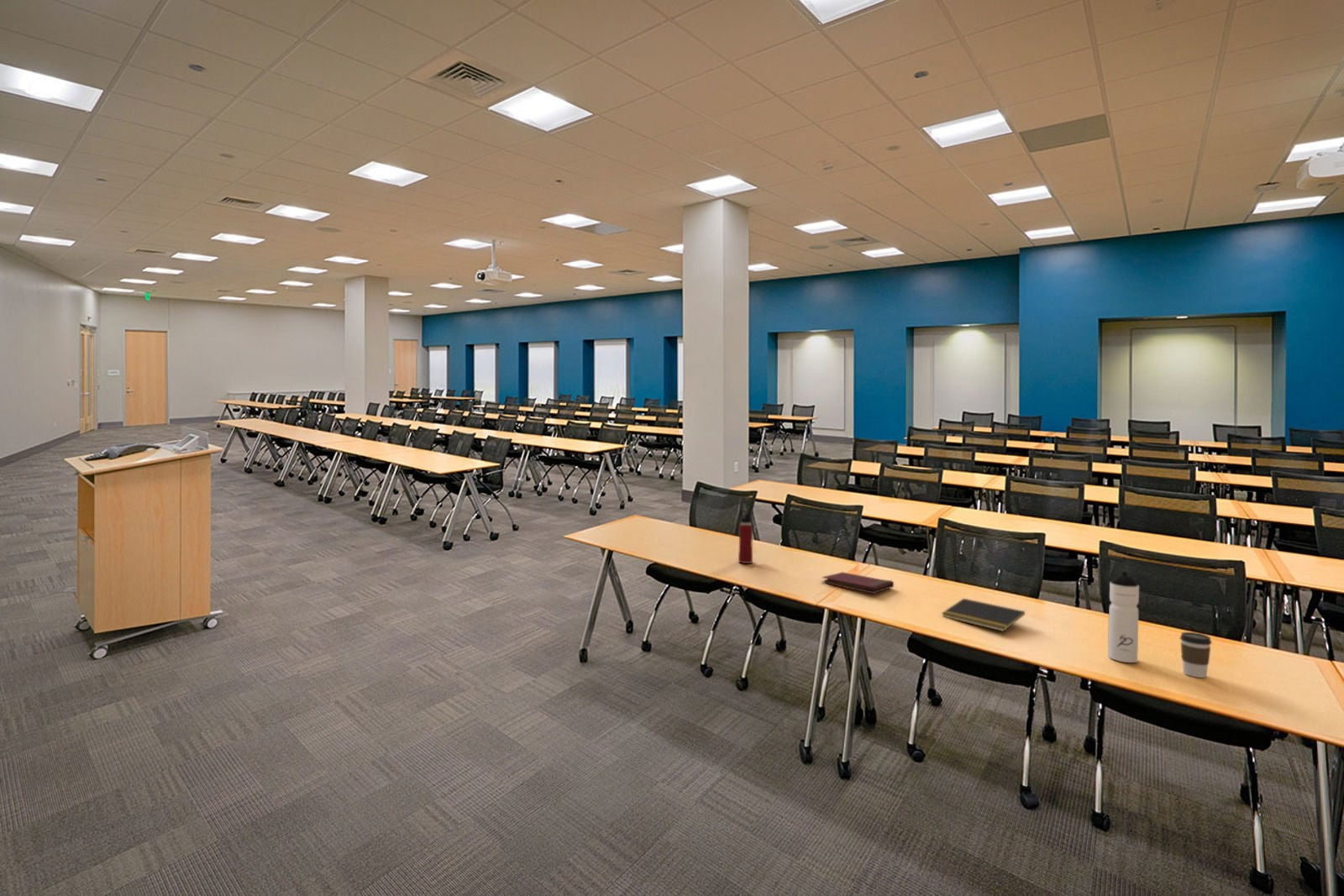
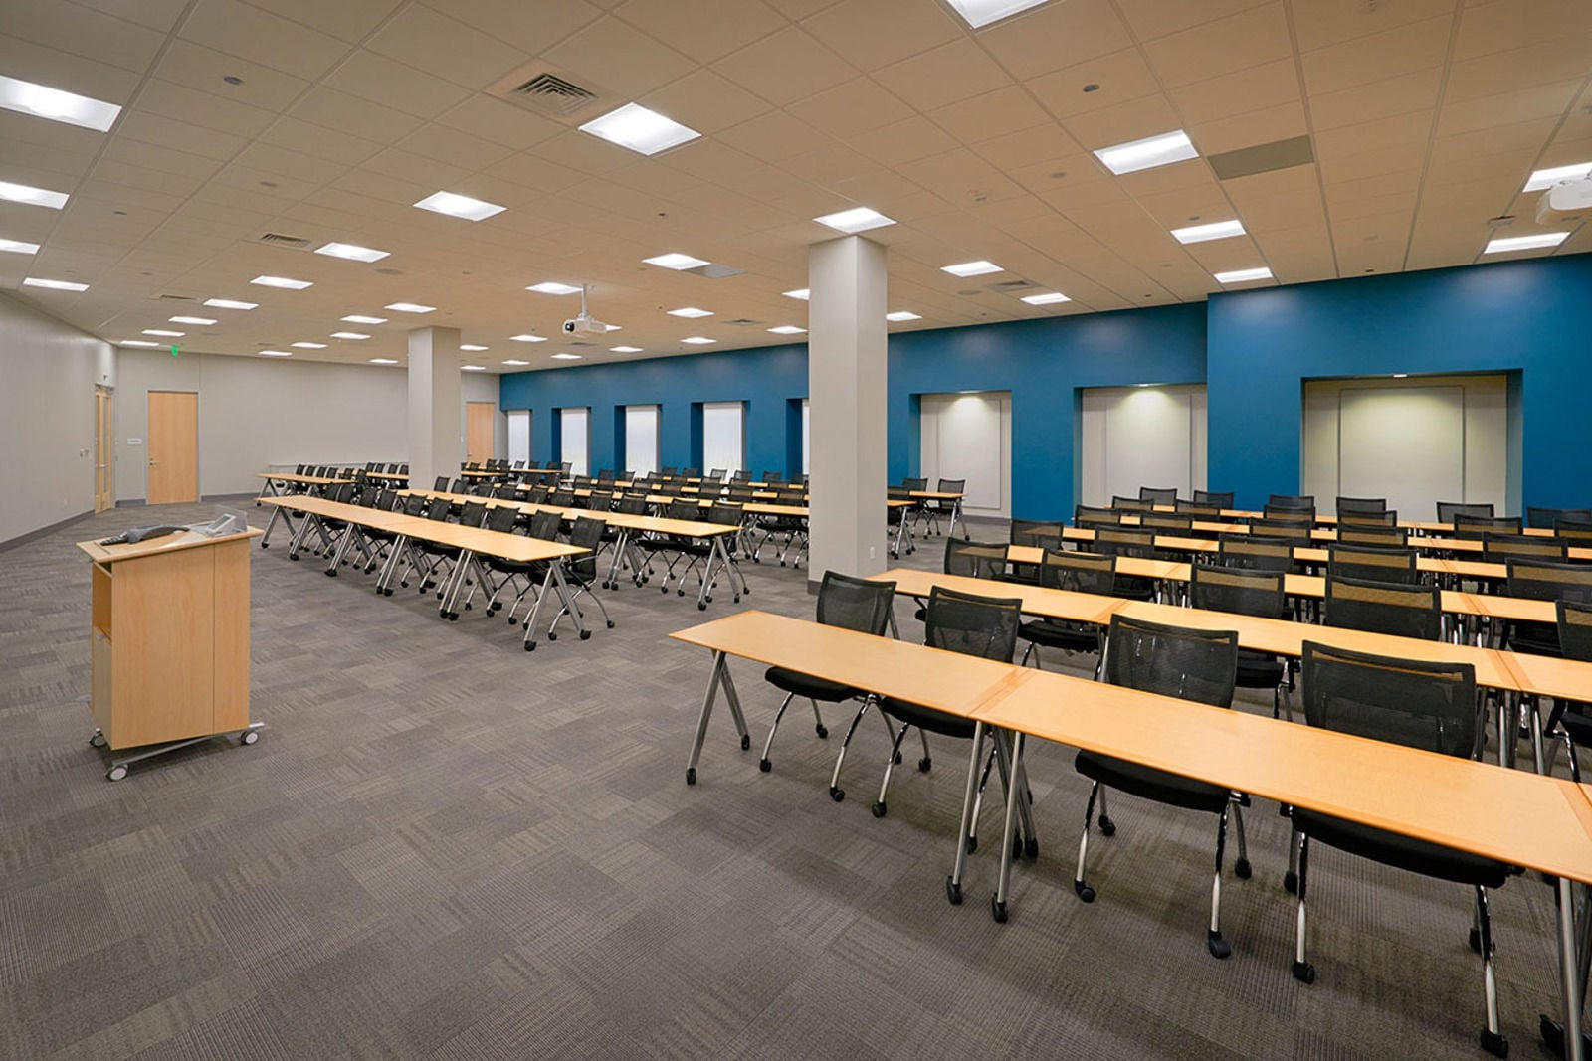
- book (857, 582)
- water bottle (1123, 615)
- coffee cup (1195, 654)
- notepad (982, 614)
- water bottle (745, 536)
